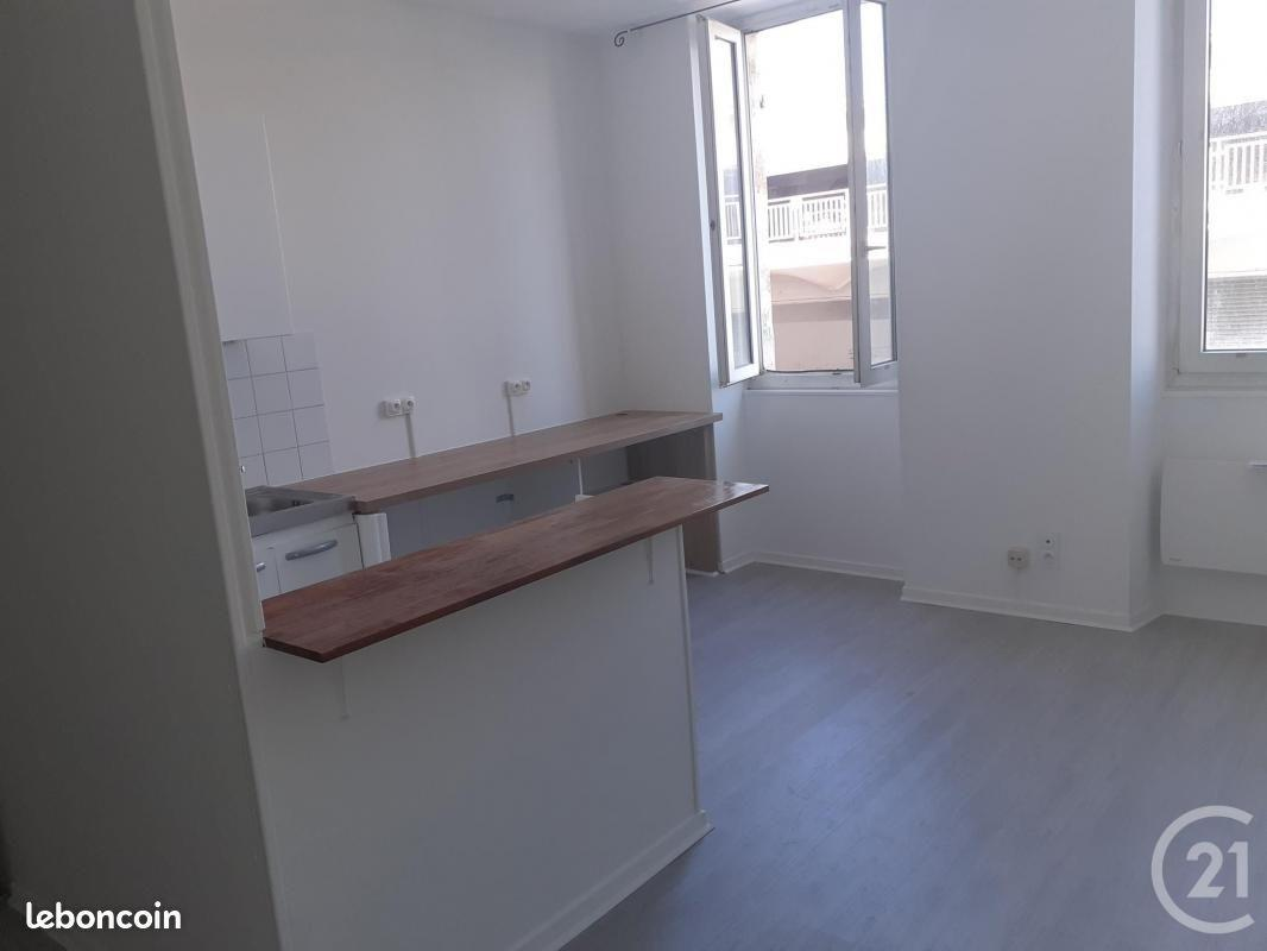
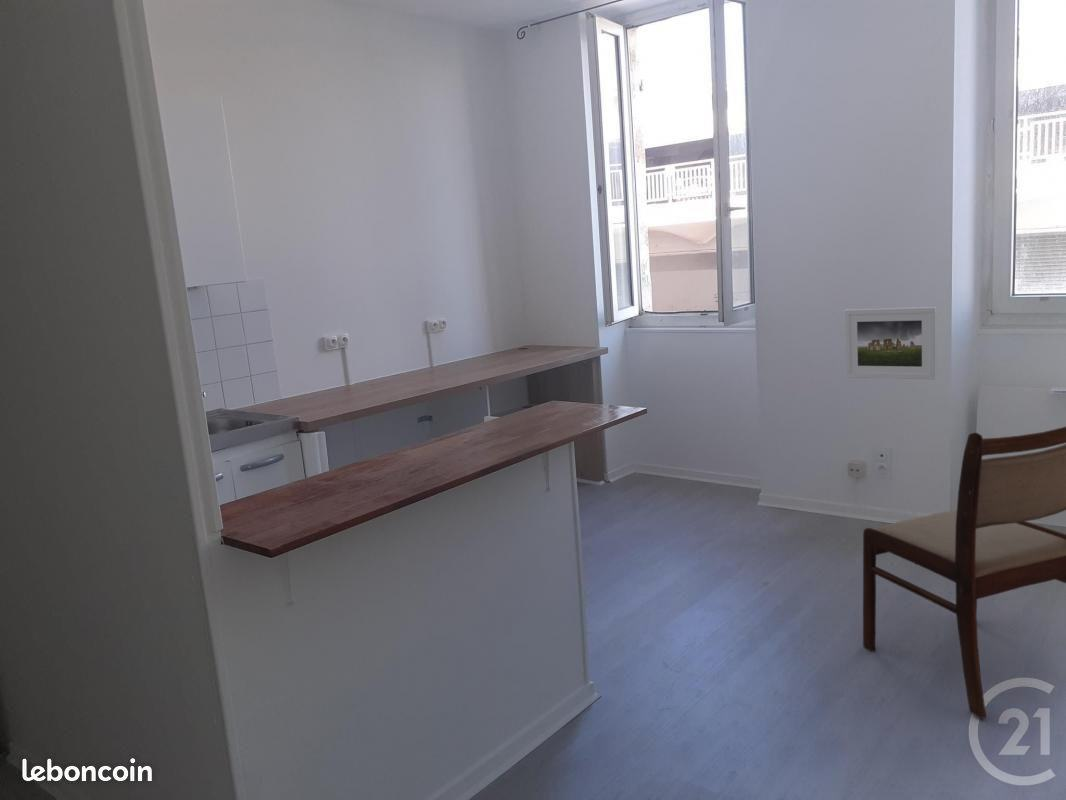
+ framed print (889, 343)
+ dining chair (974, 540)
